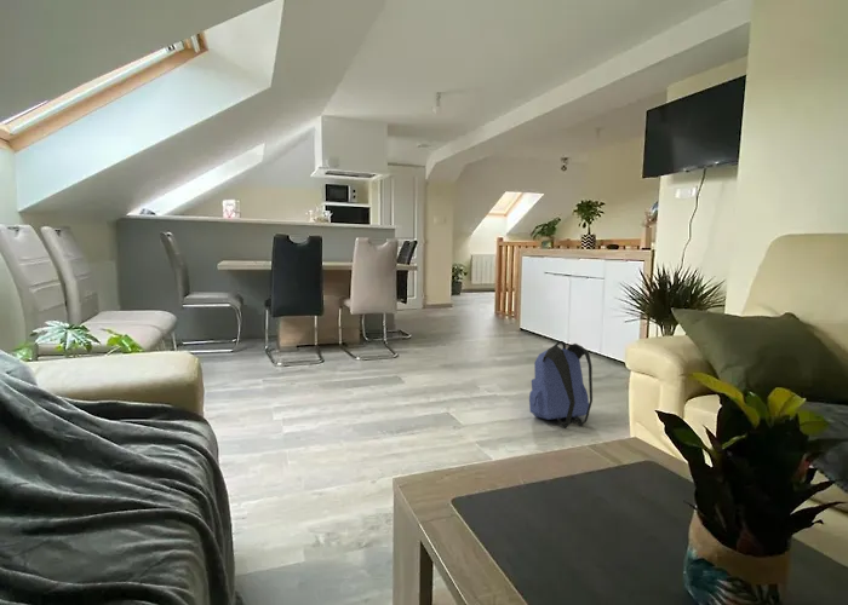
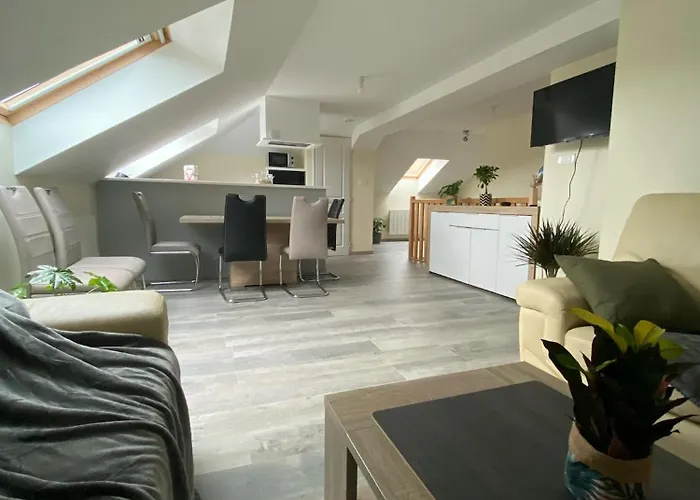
- backpack (566, 382)
